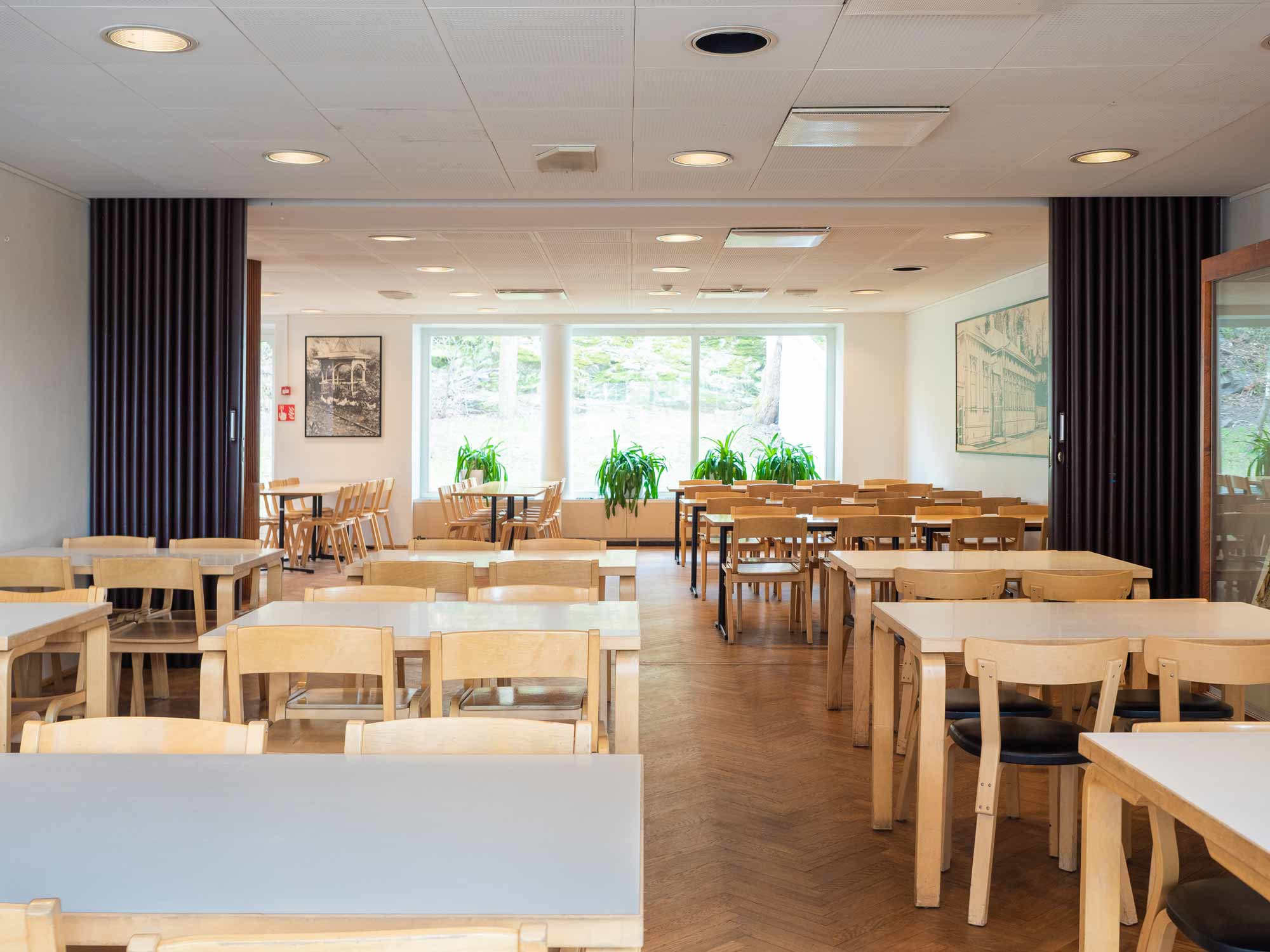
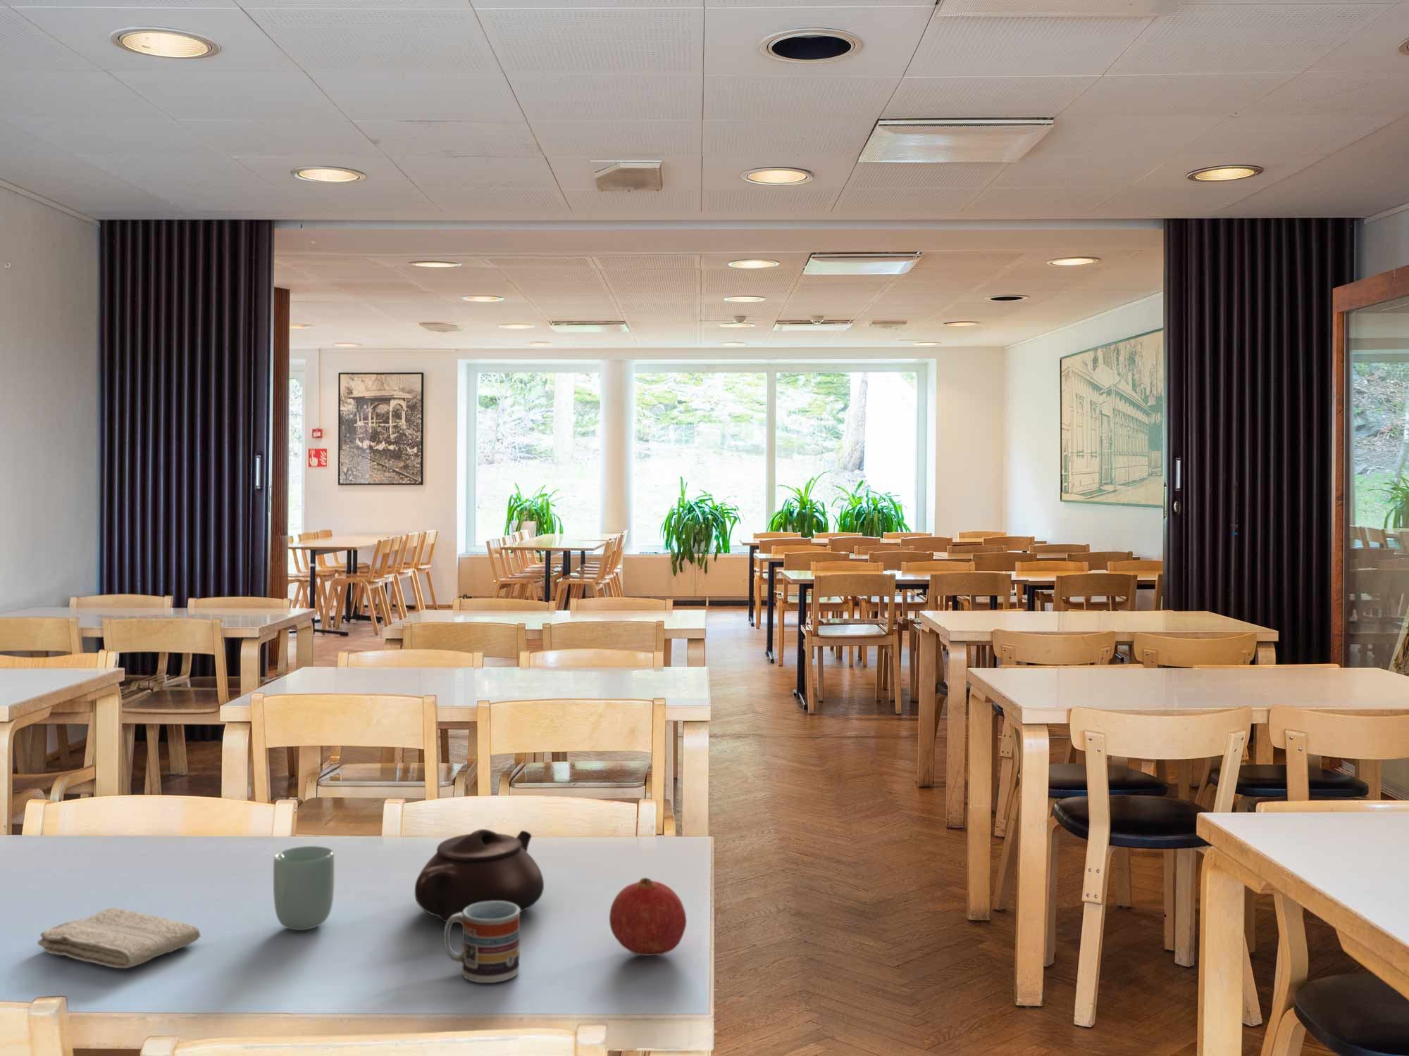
+ washcloth (119, 935)
+ fruit (648, 915)
+ teapot (476, 870)
+ cup (304, 890)
+ cup (480, 940)
